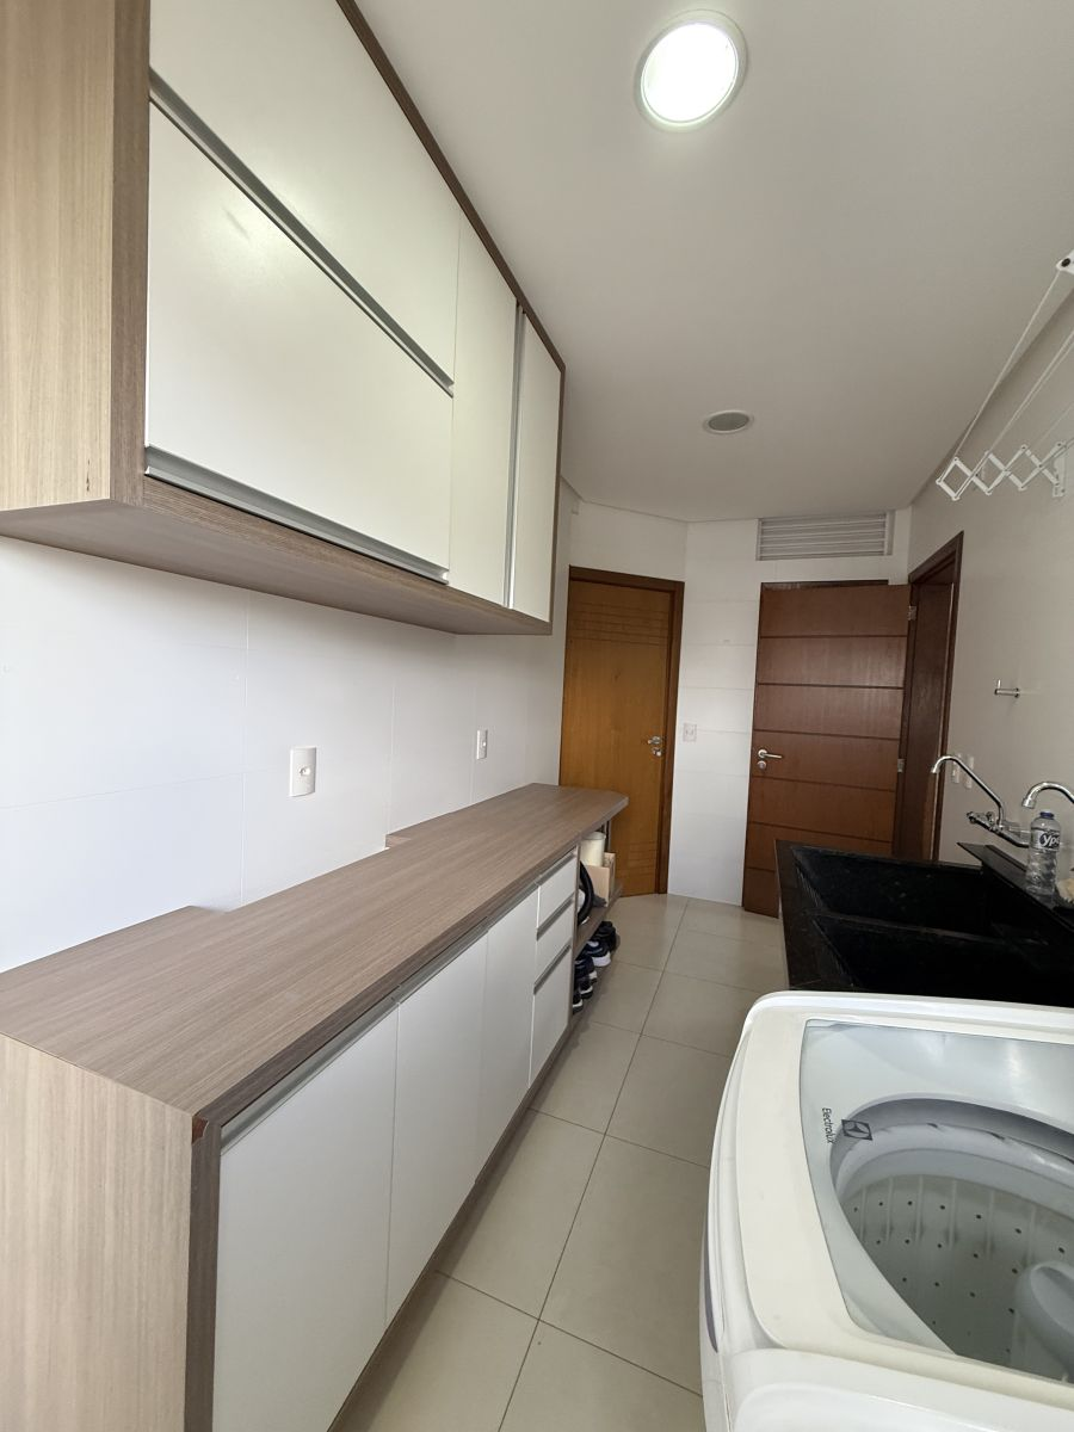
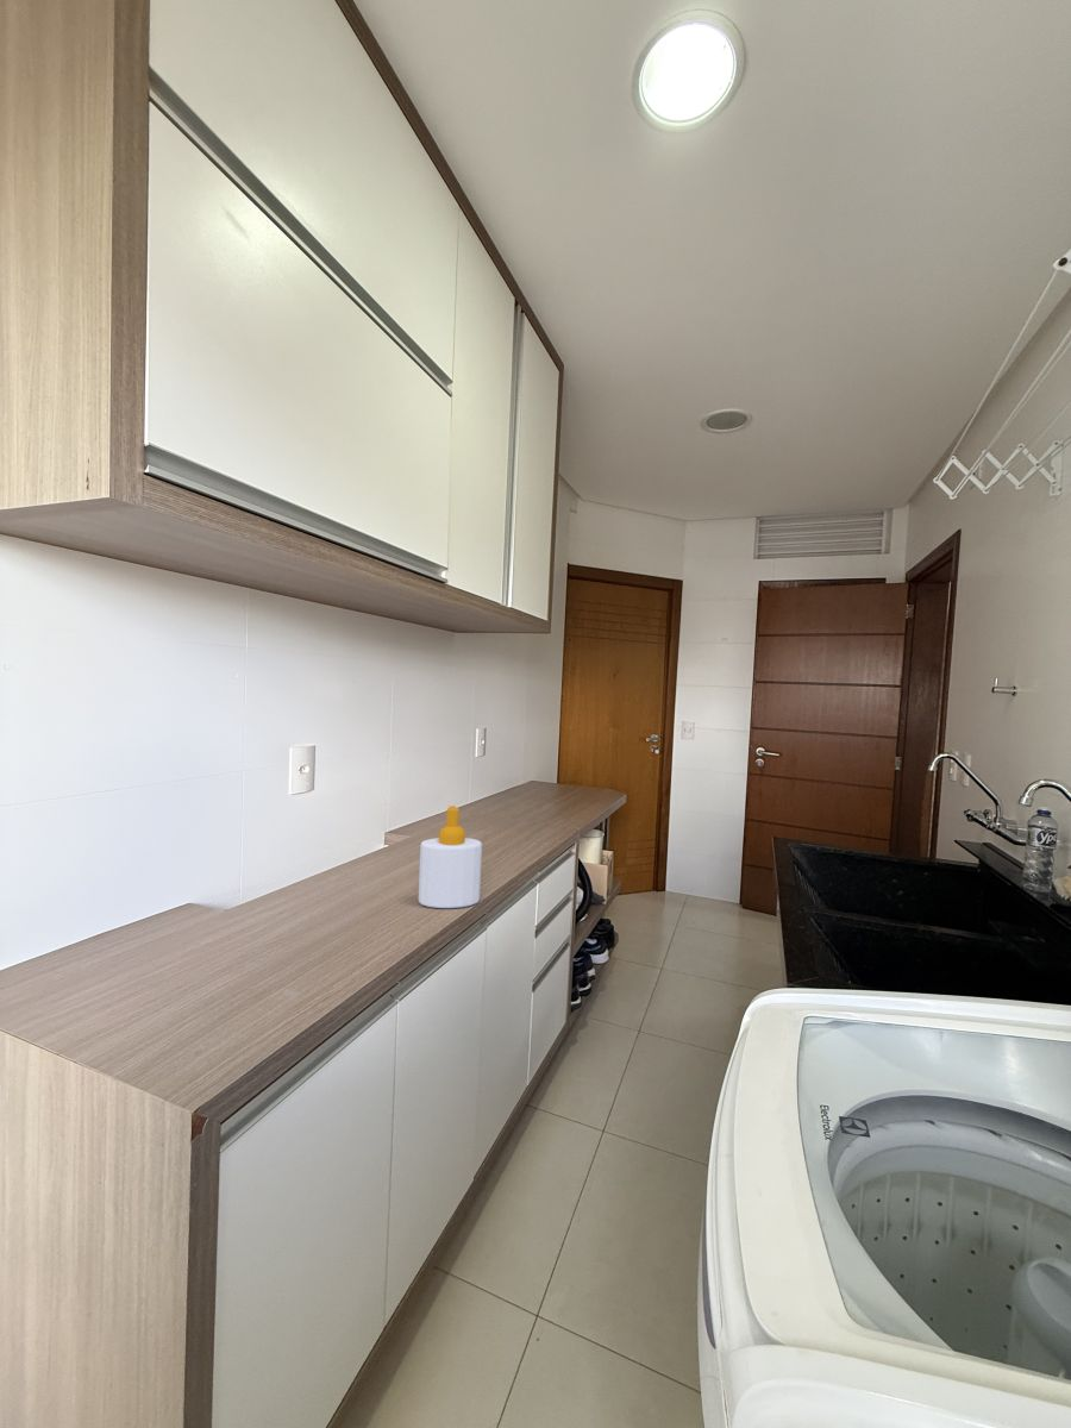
+ soap bottle (451, 856)
